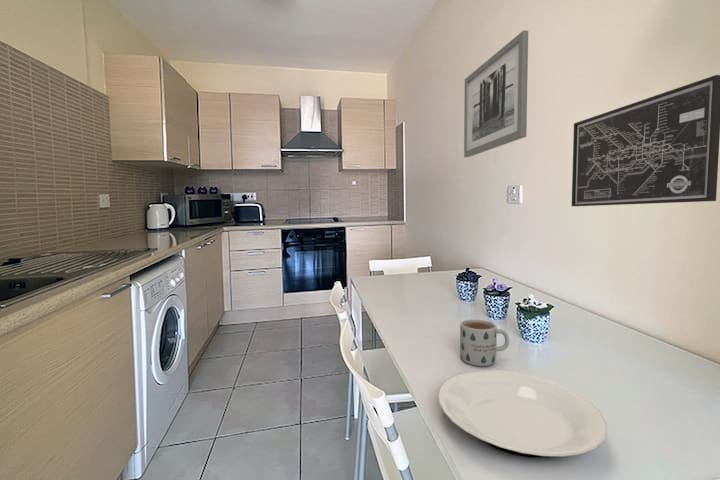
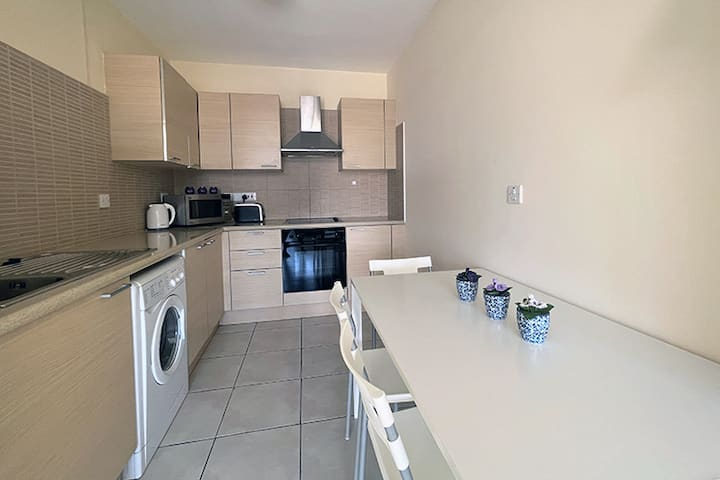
- wall art (491, 103)
- plate (515, 414)
- mug (484, 342)
- wall art (631, 154)
